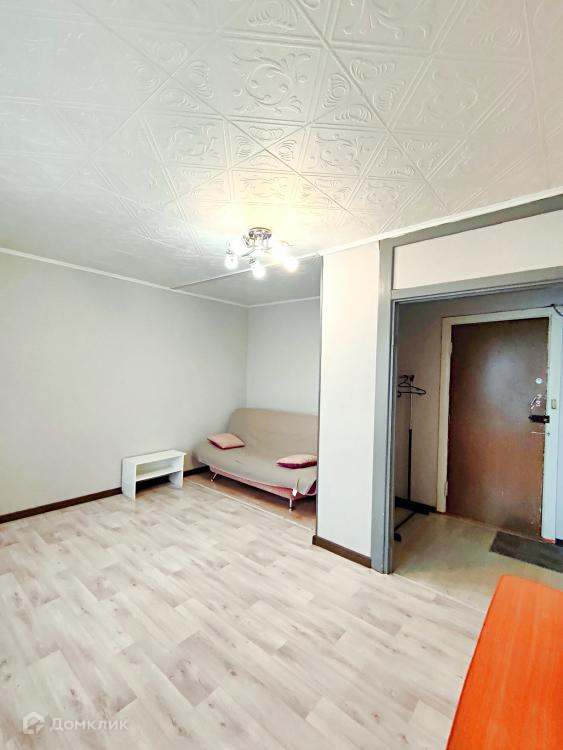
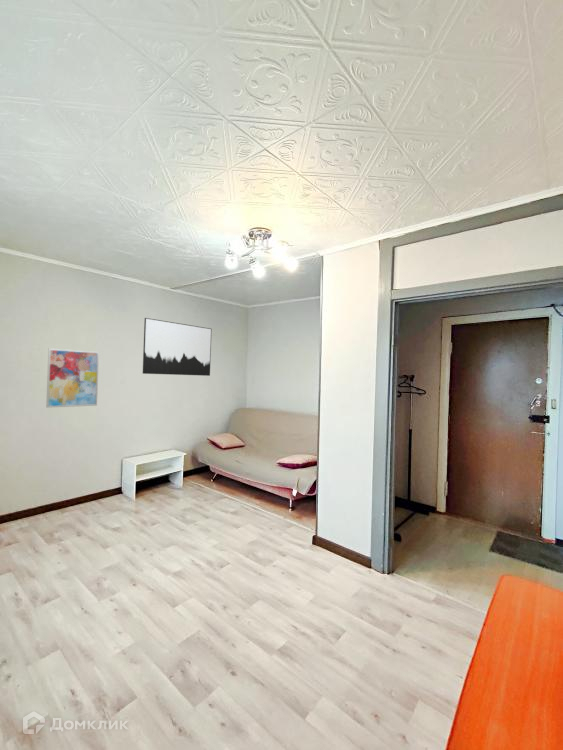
+ wall art (180, 349)
+ wall art (73, 378)
